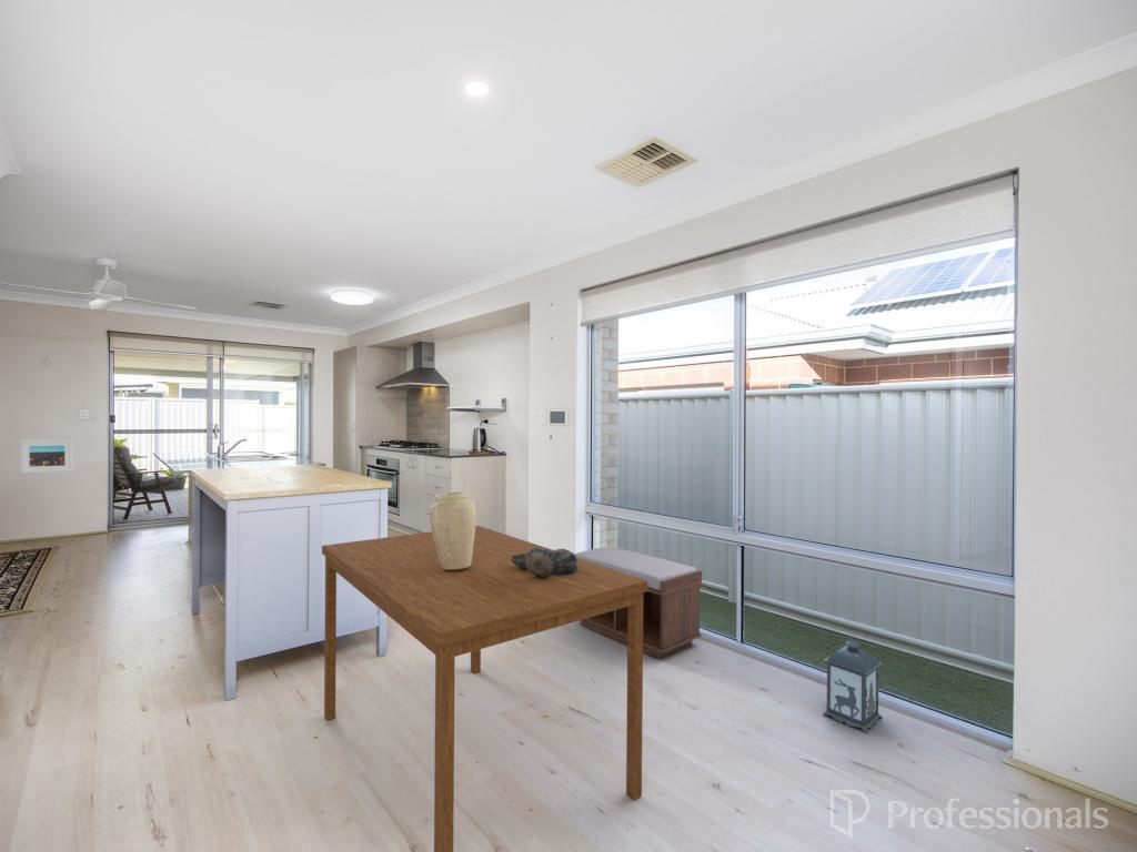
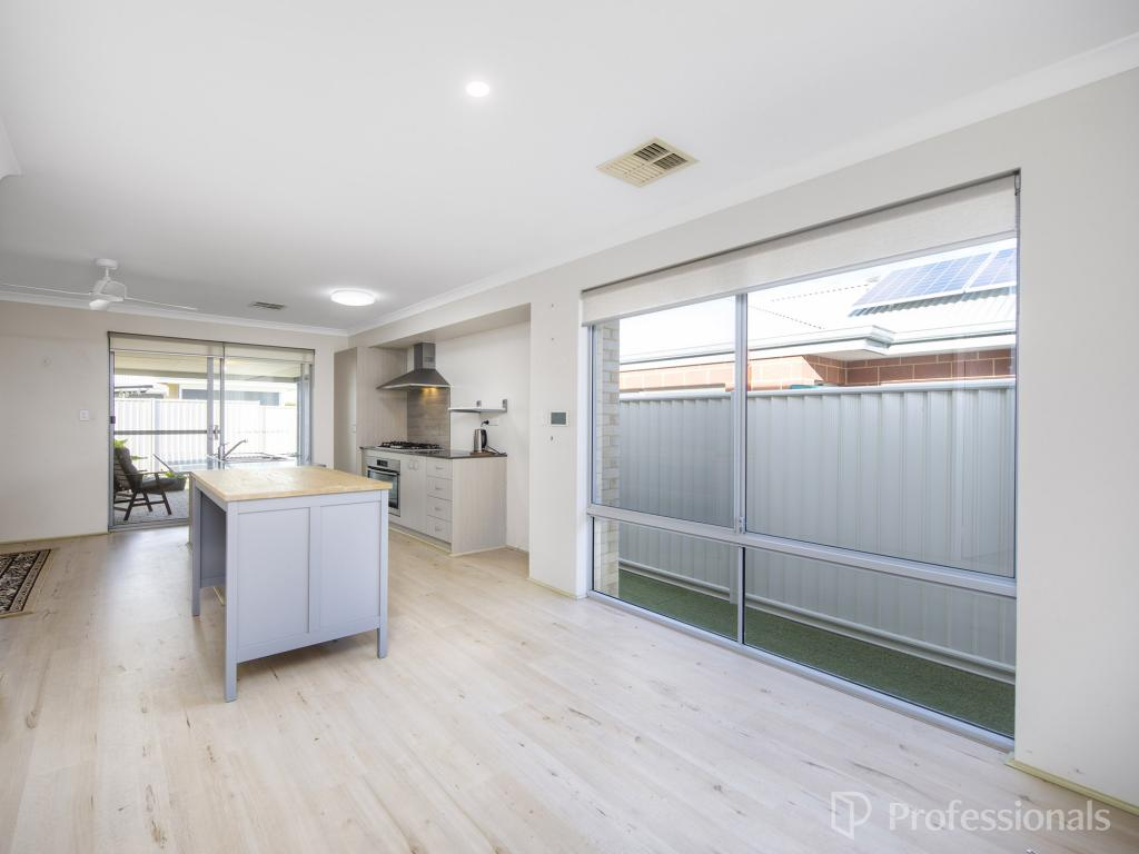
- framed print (47, 456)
- bench (643, 596)
- lantern (853, 676)
- dining table (463, 653)
- decorative bowl (545, 555)
- vase (452, 529)
